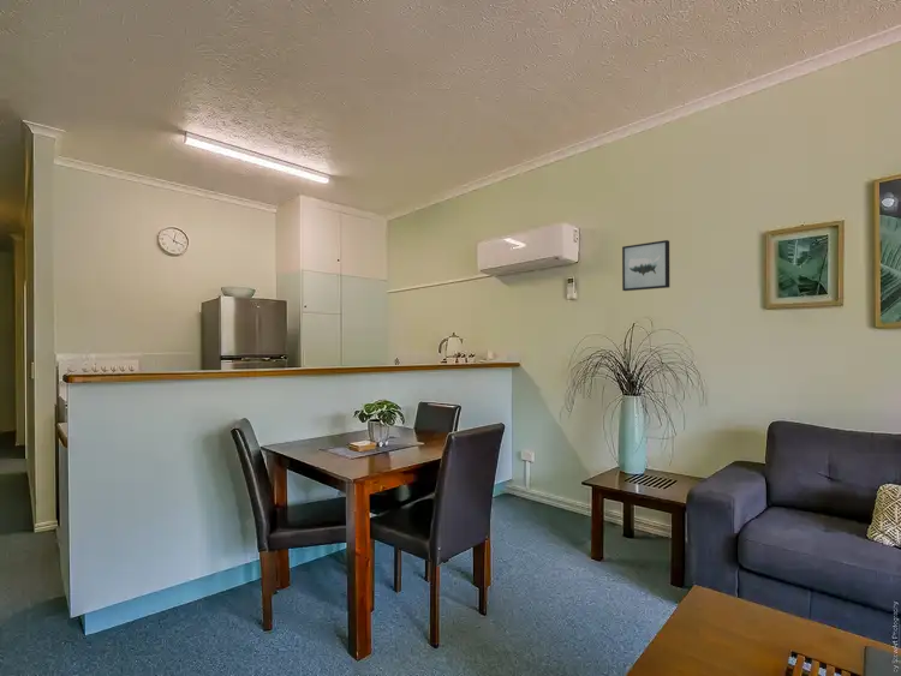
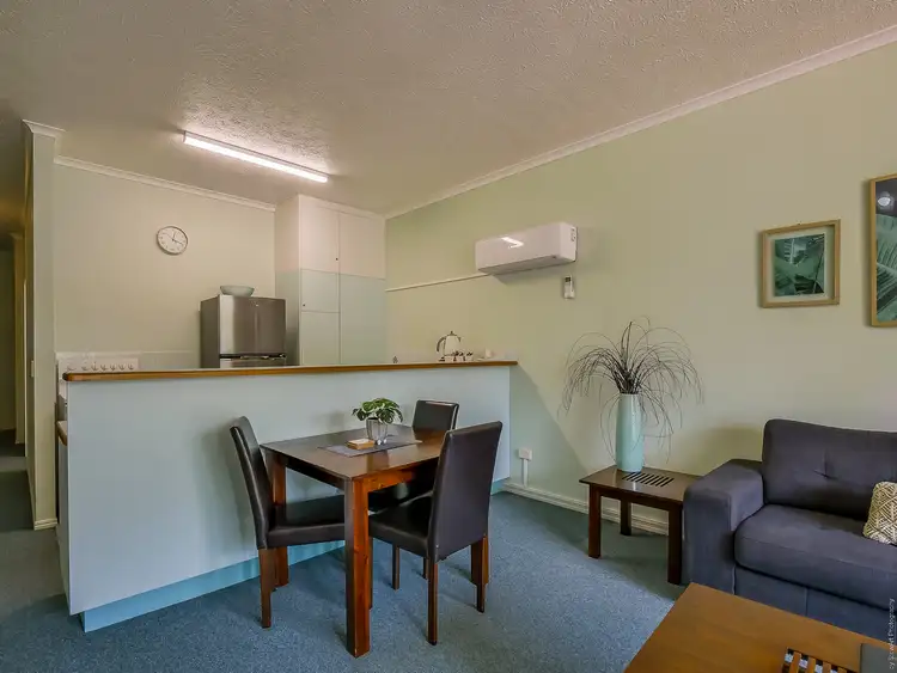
- wall art (645, 265)
